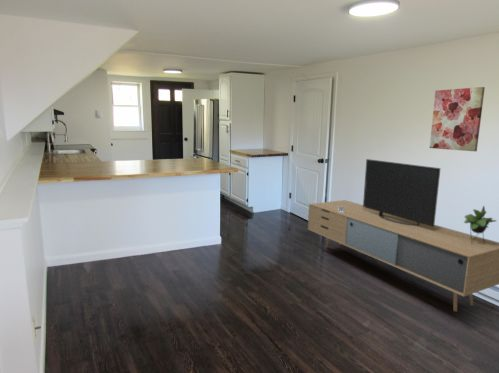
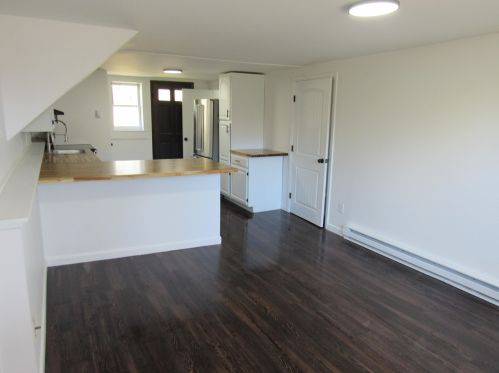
- media console (391, 219)
- wall art (455, 119)
